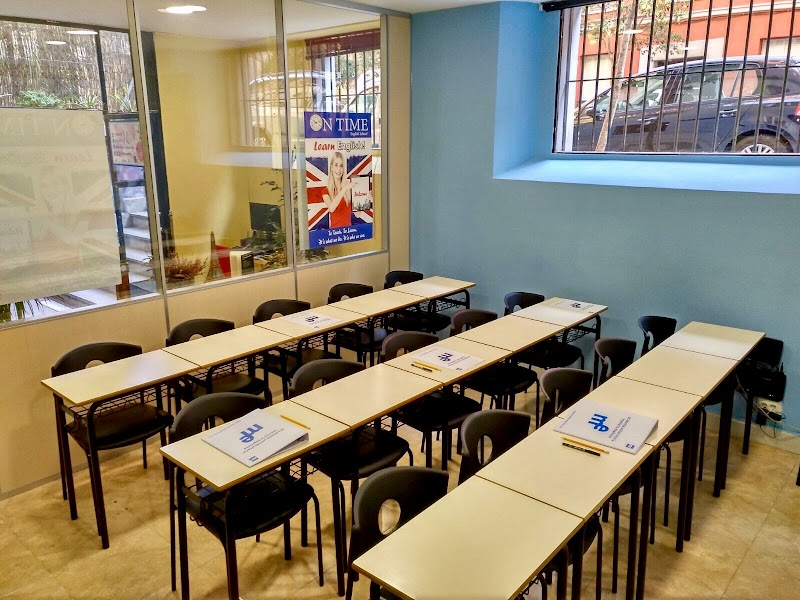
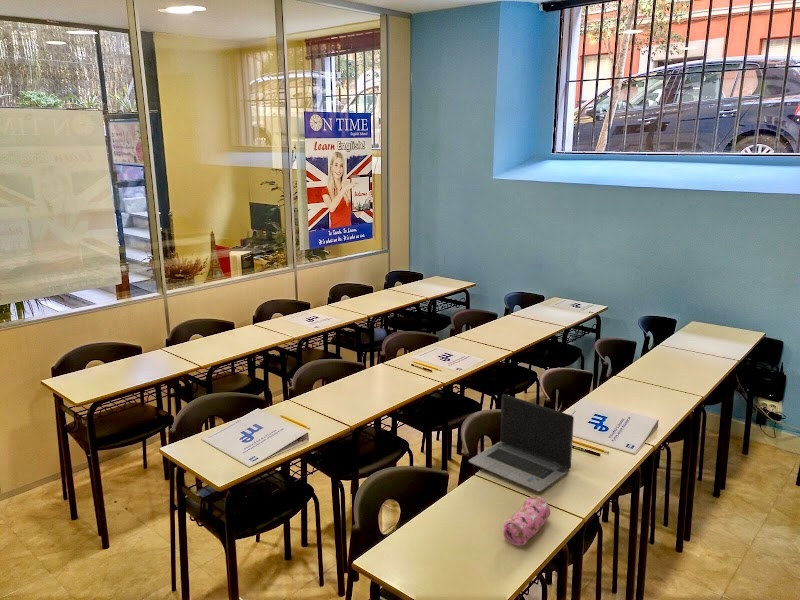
+ laptop computer (519, 440)
+ pencil case (527, 520)
